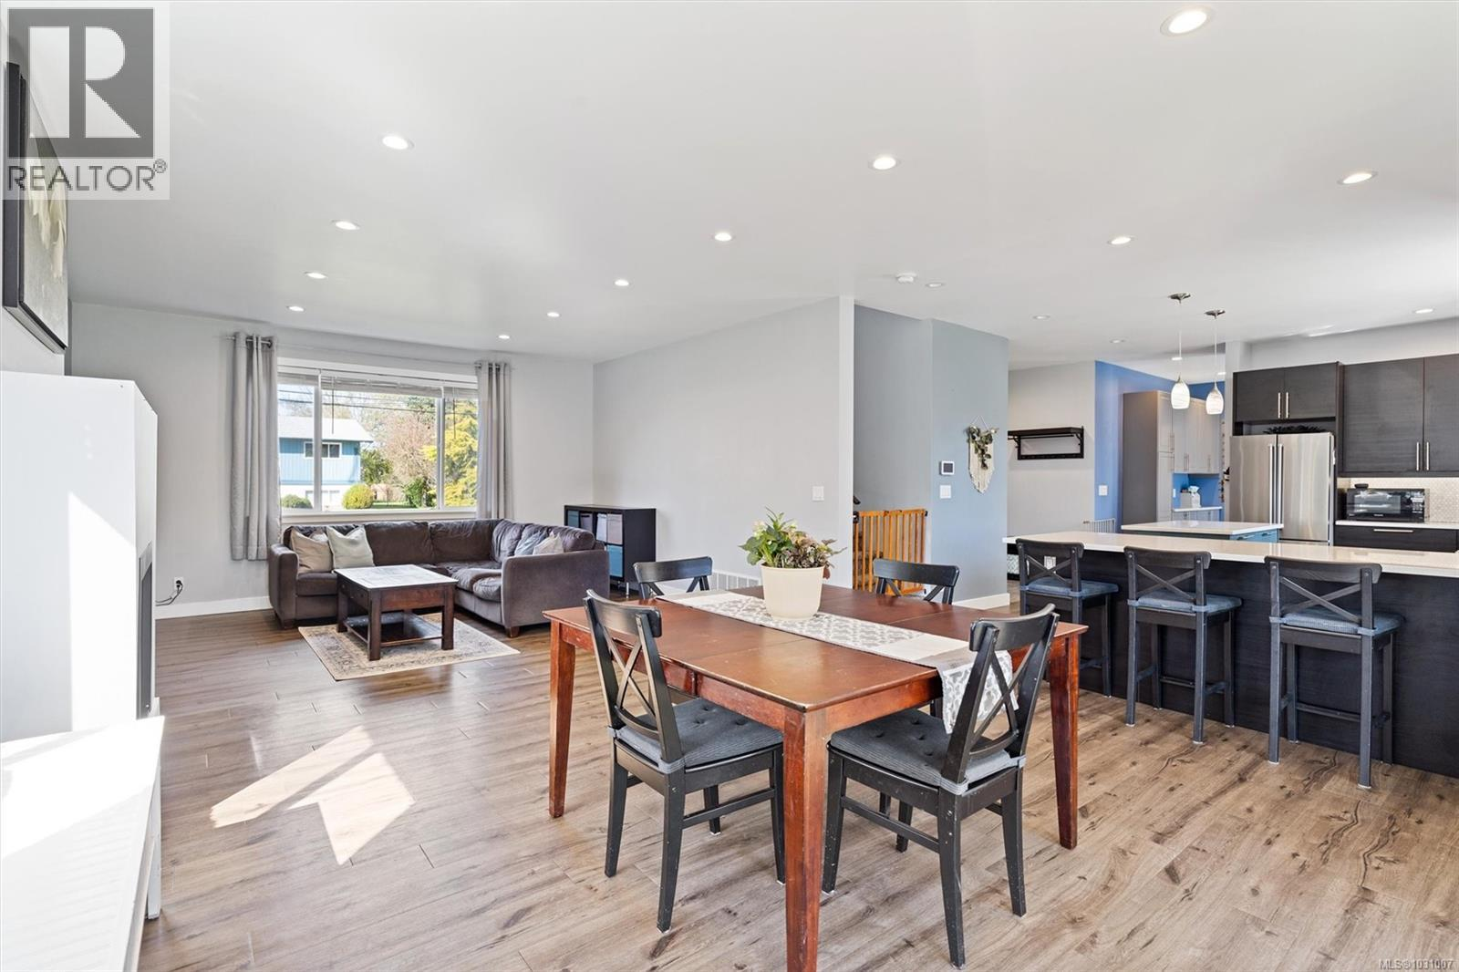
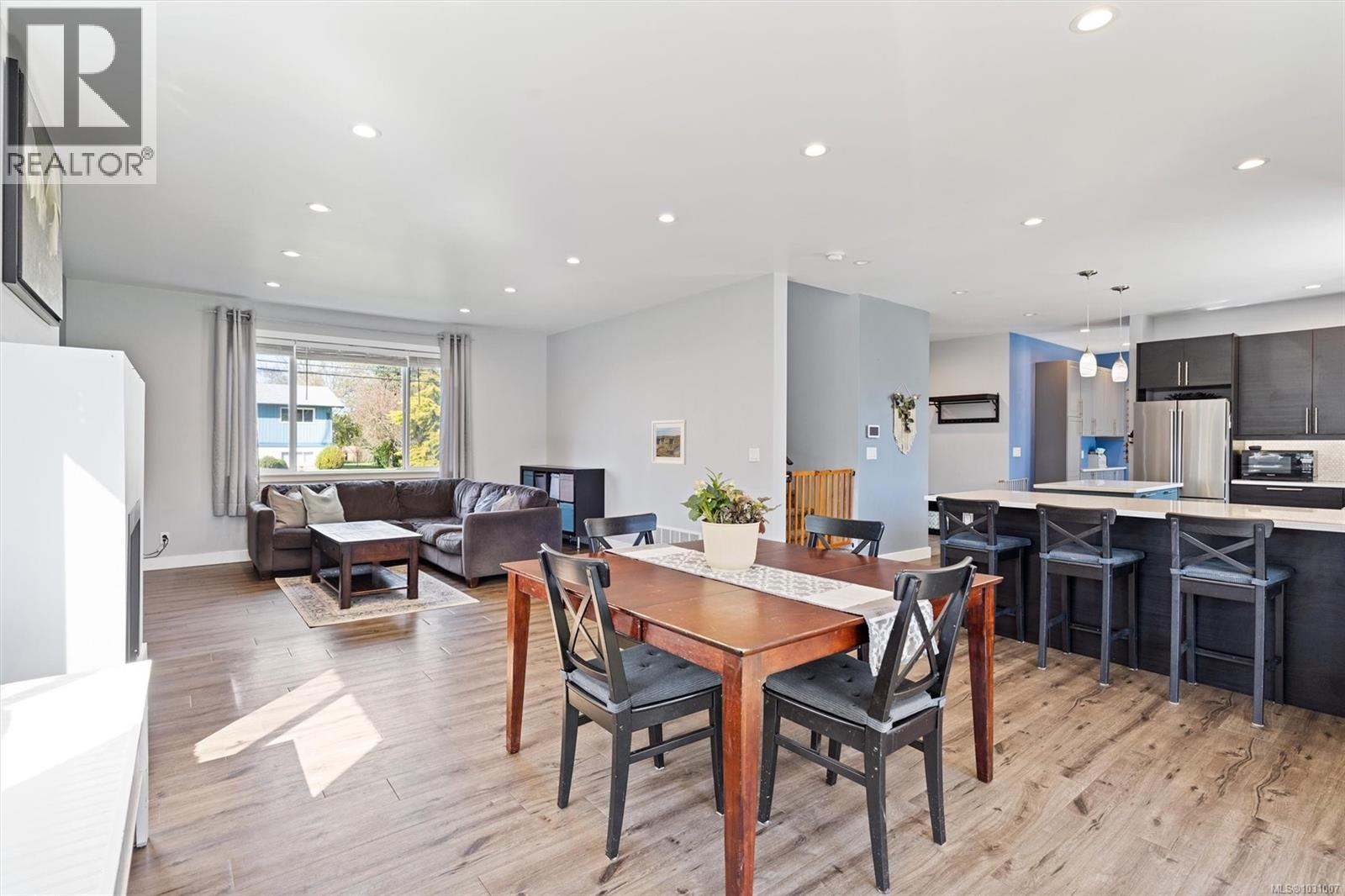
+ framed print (668, 442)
